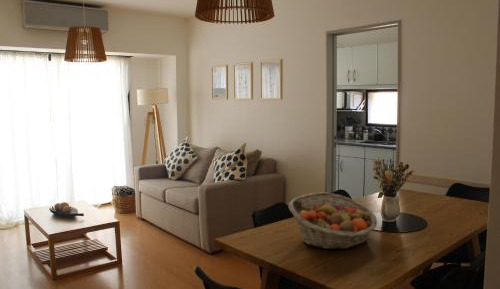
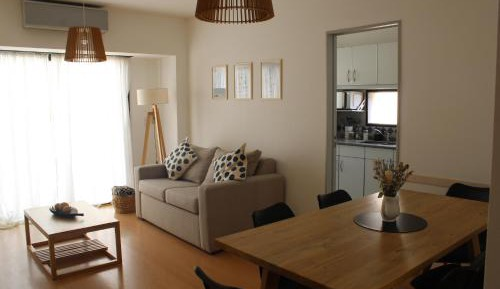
- fruit basket (332, 219)
